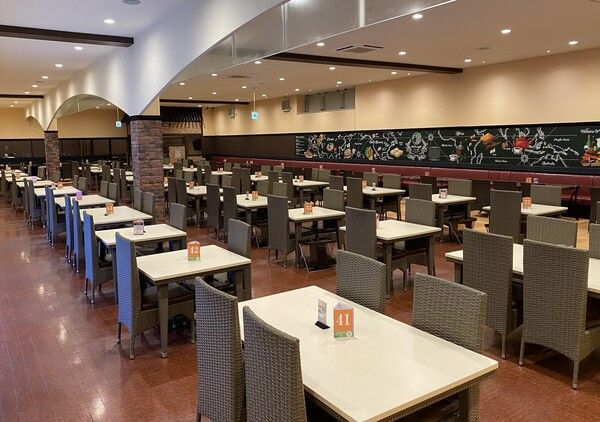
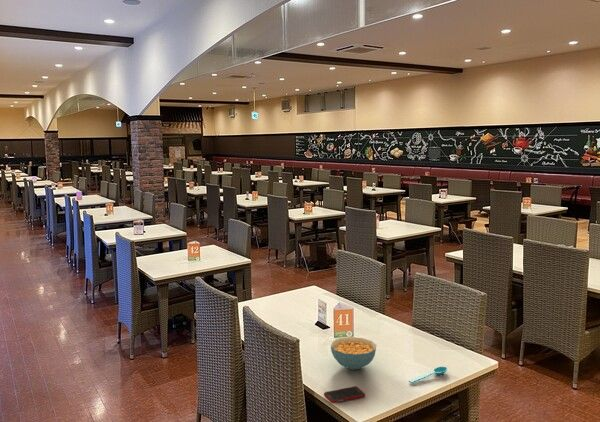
+ cereal bowl (353, 356)
+ cell phone (344, 394)
+ spoon (428, 374)
